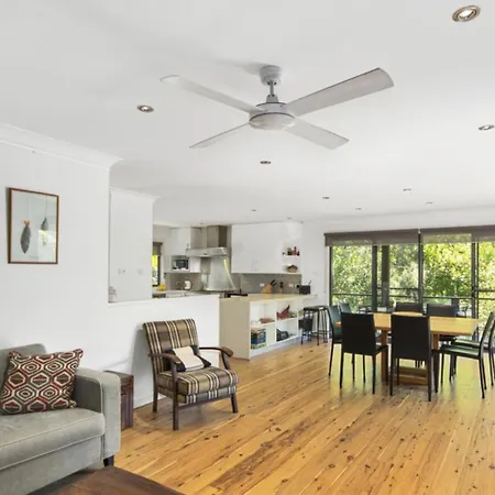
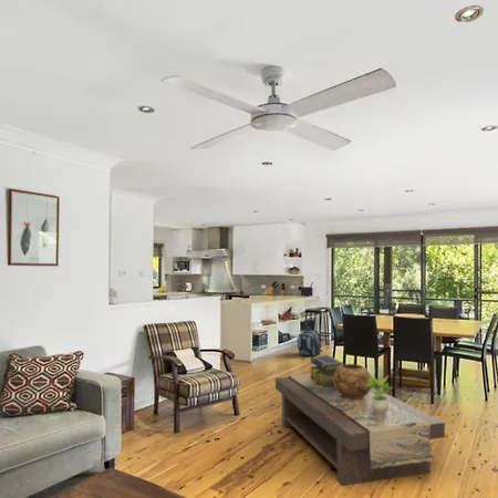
+ decorative bowl (352, 381)
+ coffee table (346, 419)
+ potted plant (376, 393)
+ backpack (309, 340)
+ stack of books (326, 370)
